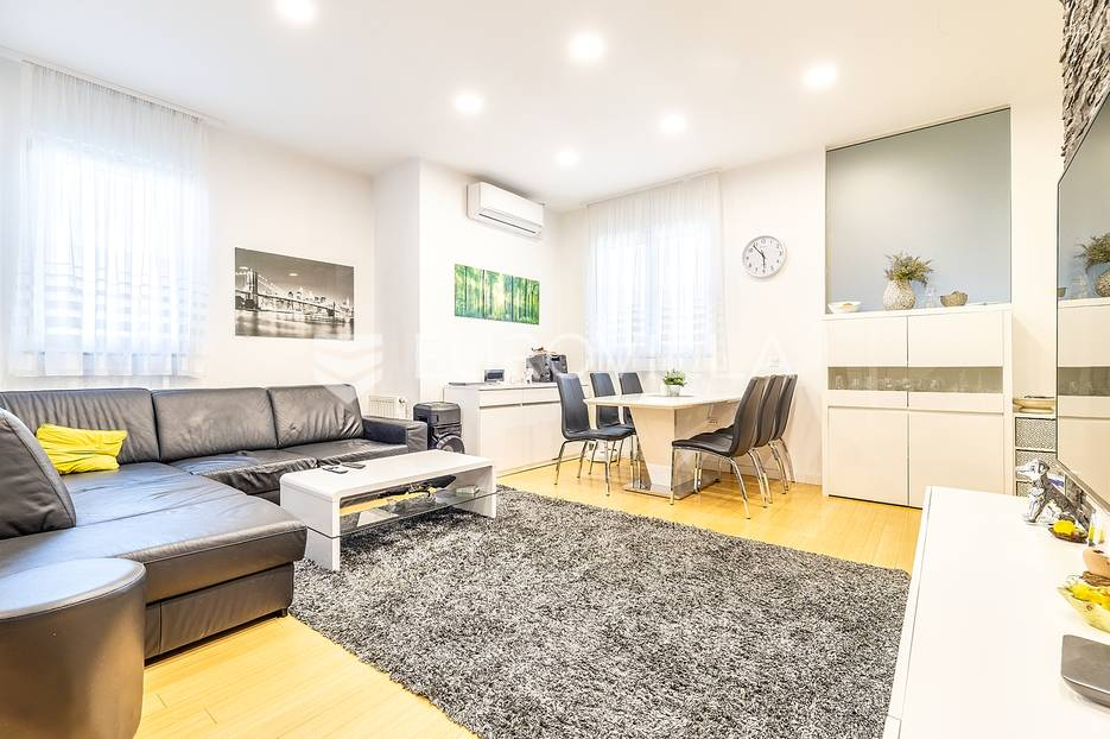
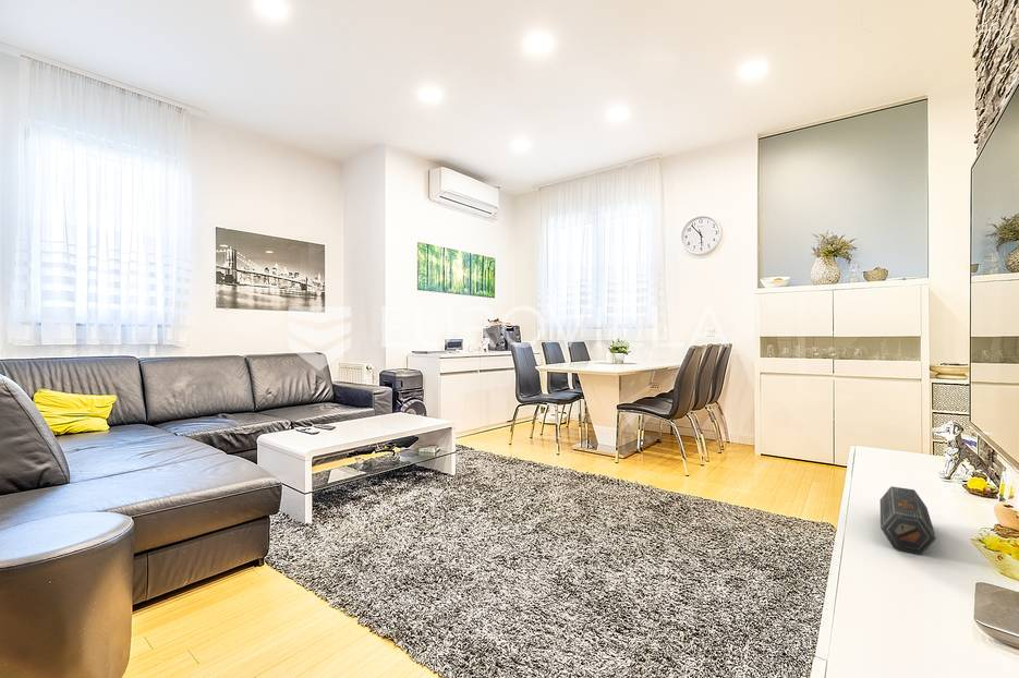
+ speaker (905, 517)
